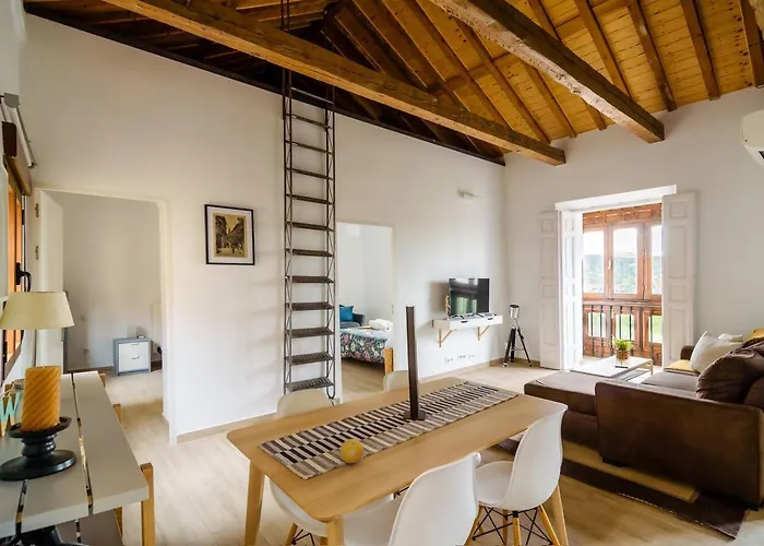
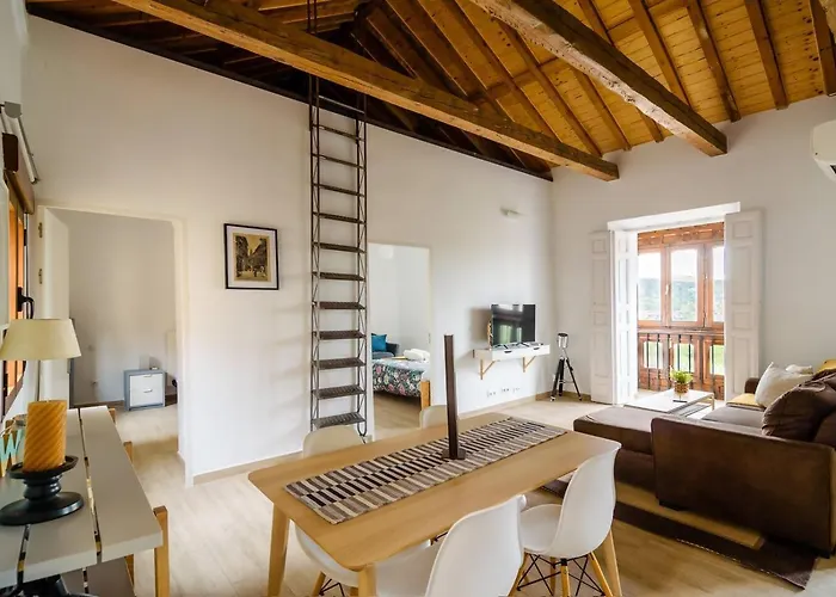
- fruit (351, 451)
